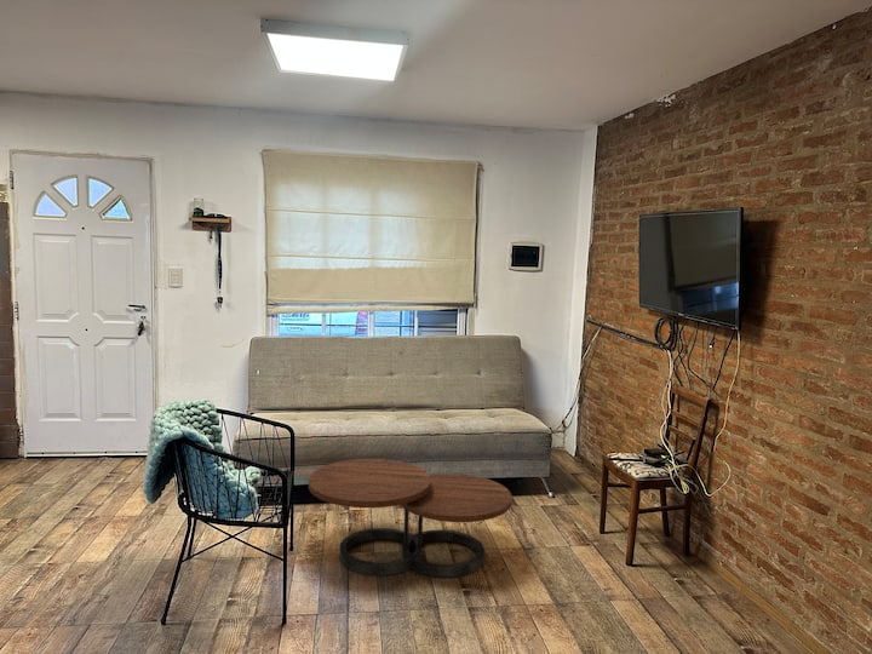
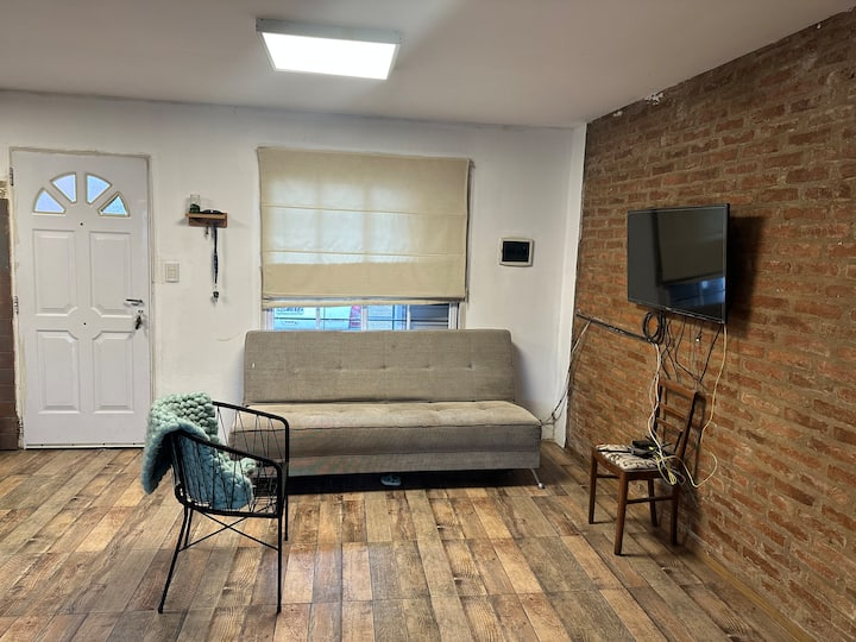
- coffee table (407, 517)
